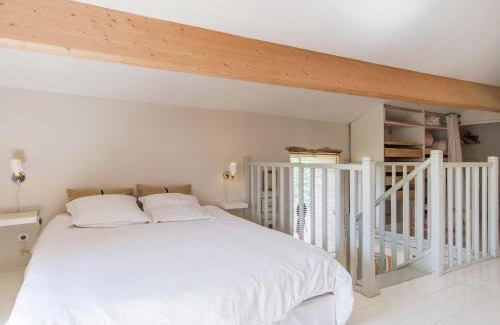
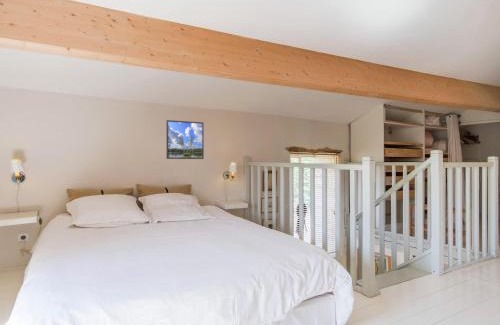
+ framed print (185, 140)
